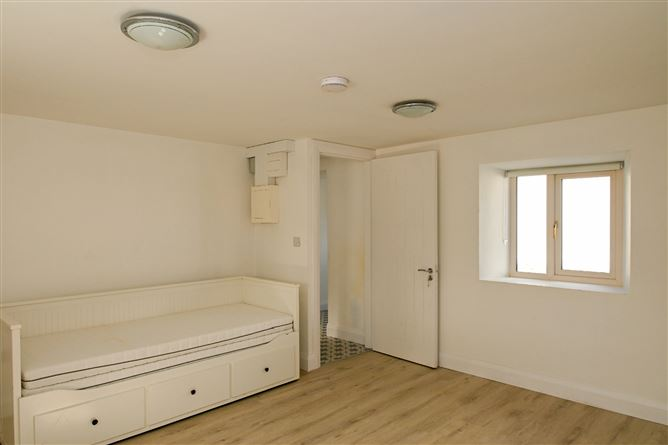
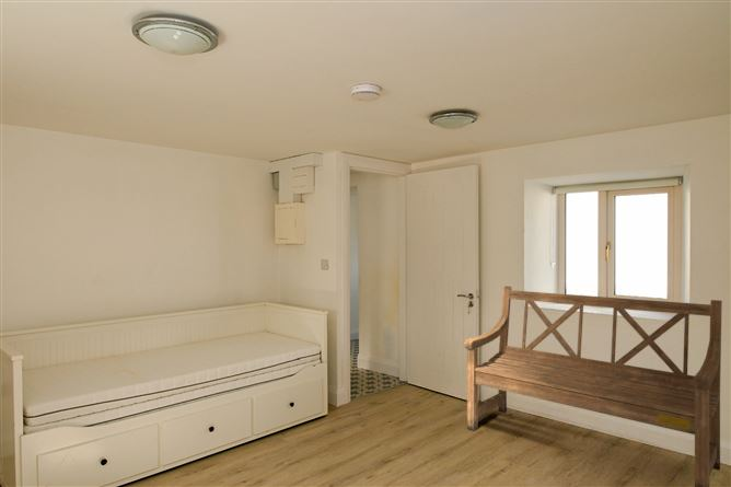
+ bench (582, 370)
